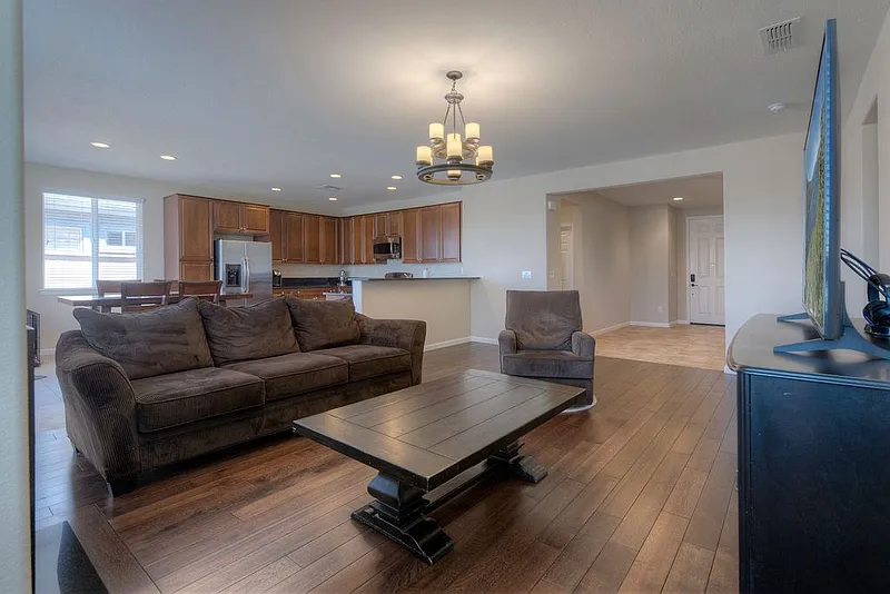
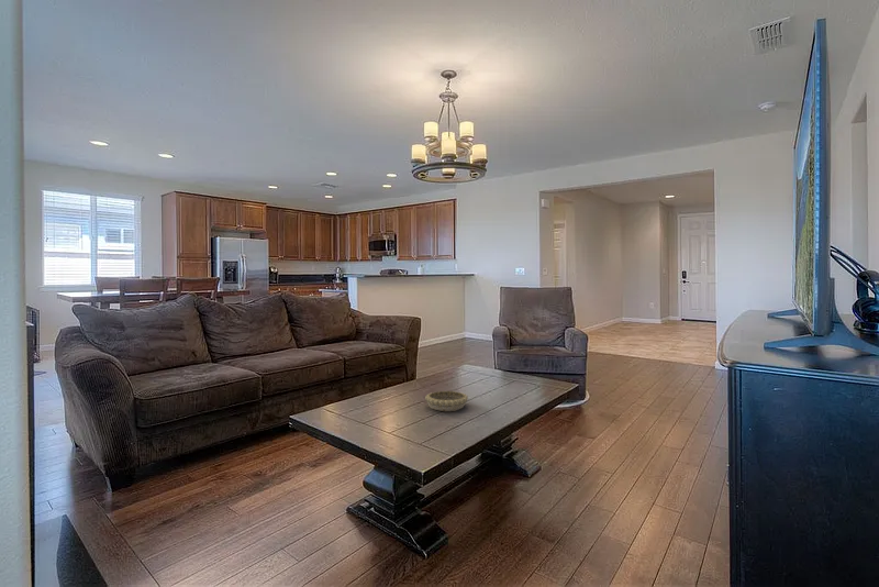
+ decorative bowl (446, 400)
